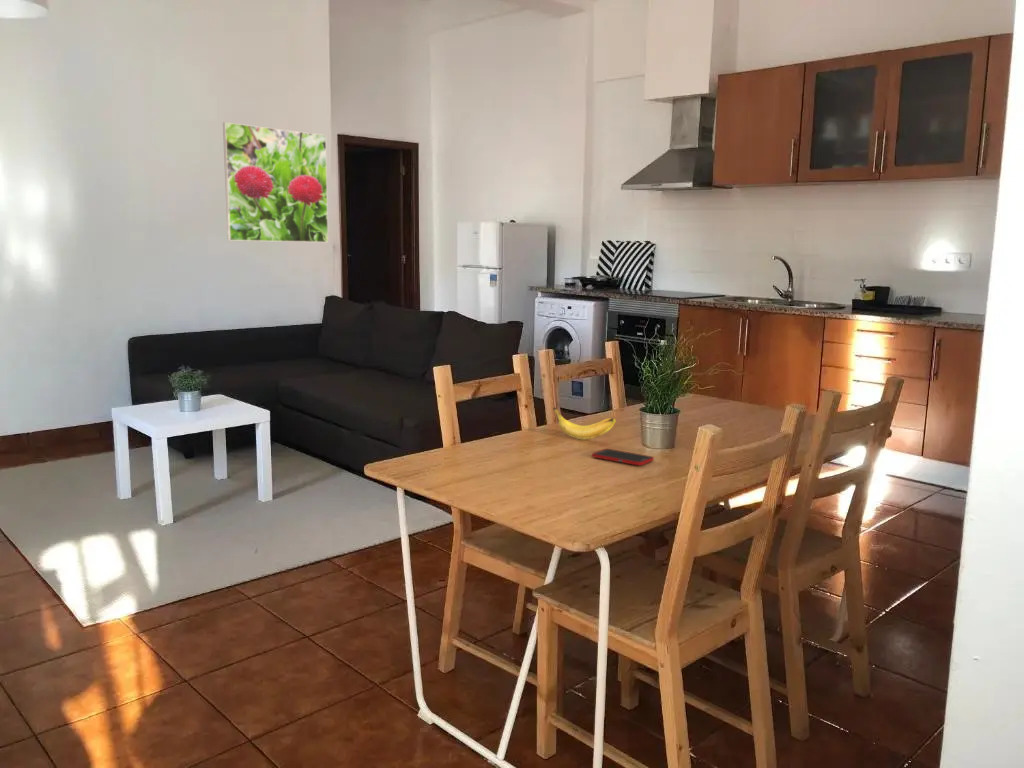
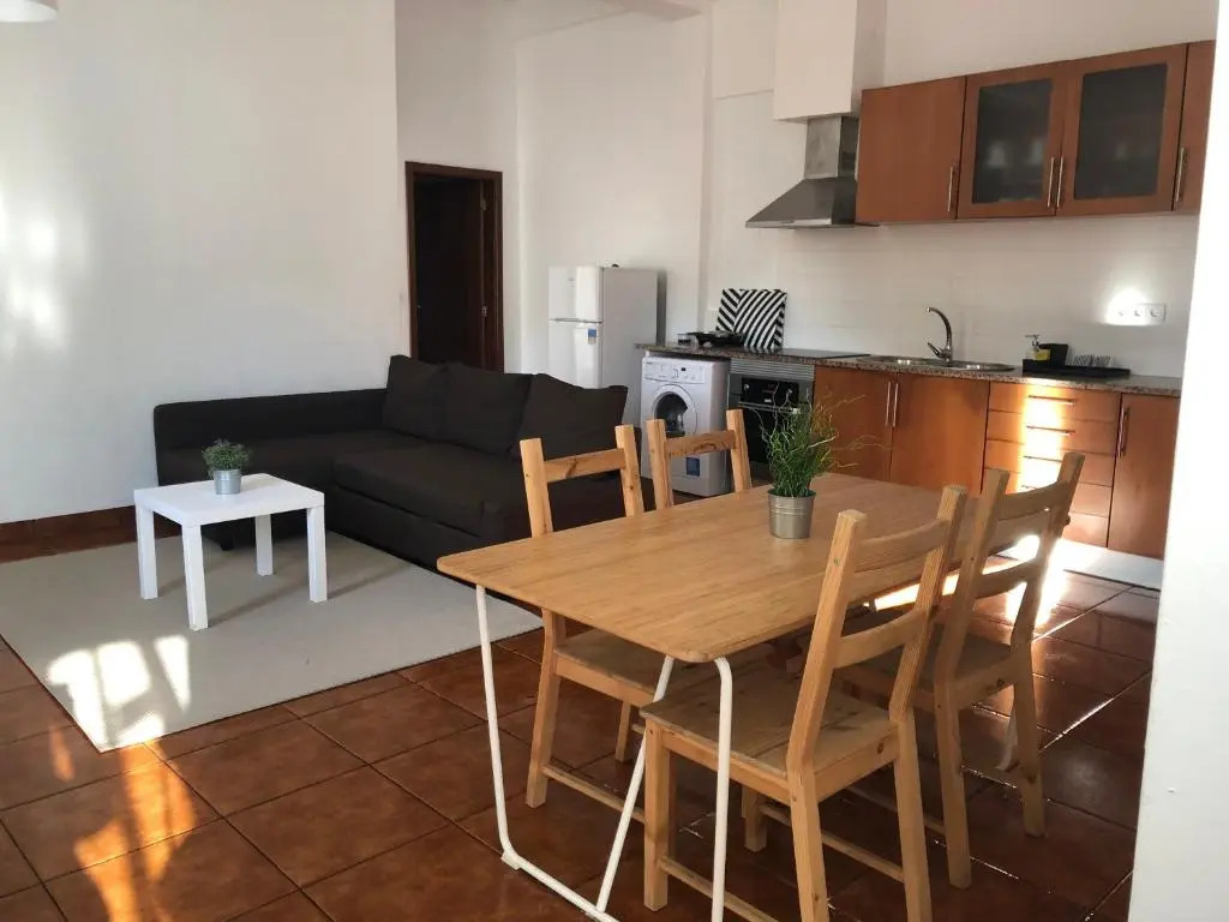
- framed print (278, 185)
- banana (583, 426)
- cell phone (622, 457)
